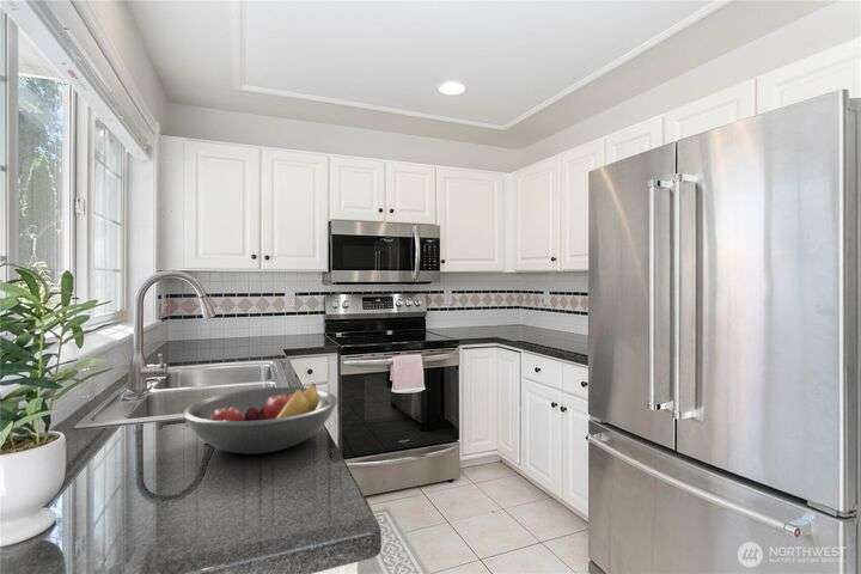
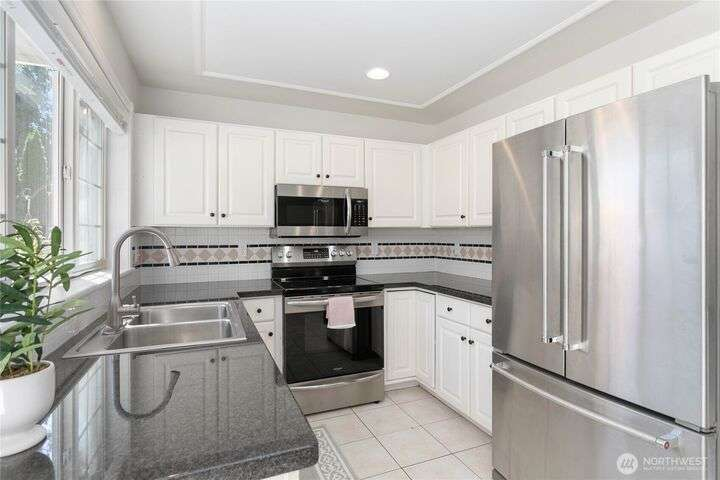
- fruit bowl (264, 417)
